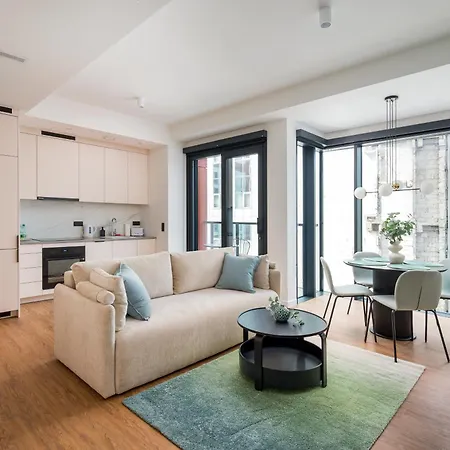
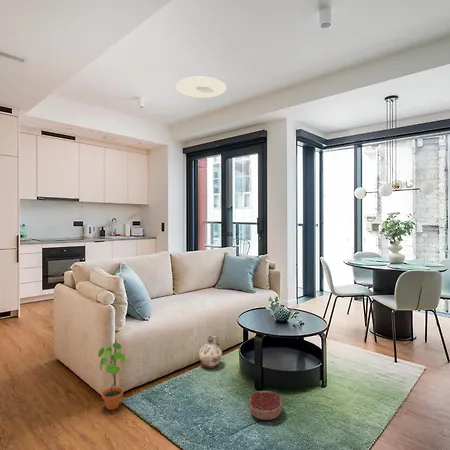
+ decorative bowl (265, 405)
+ ceiling light (201, 85)
+ potted plant (113, 376)
+ ceramic jug (210, 351)
